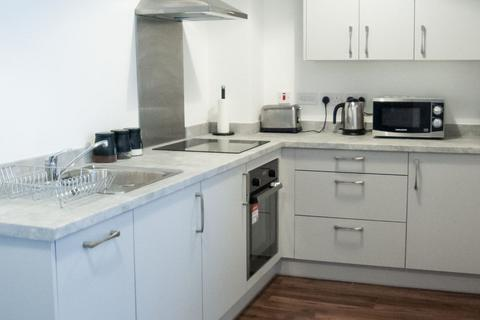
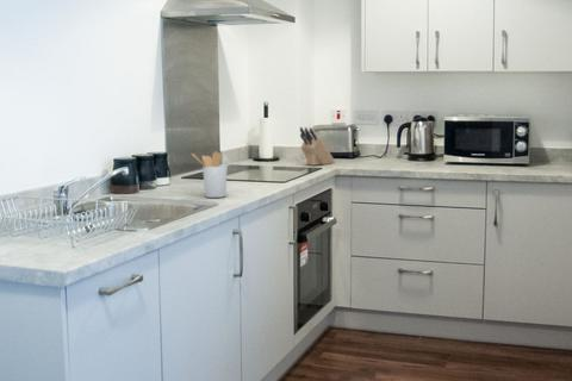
+ knife block (316, 145)
+ utensil holder (209, 174)
